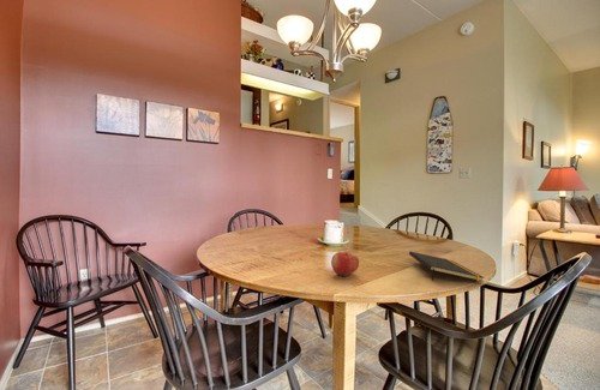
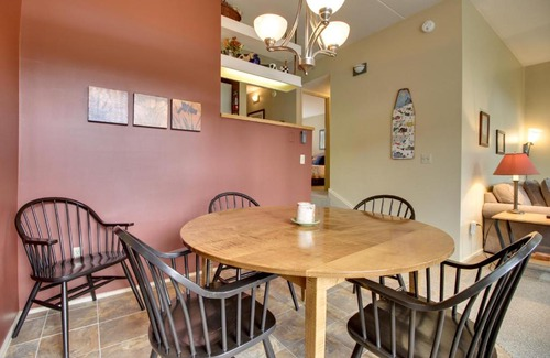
- fruit (344, 263)
- notepad (442, 264)
